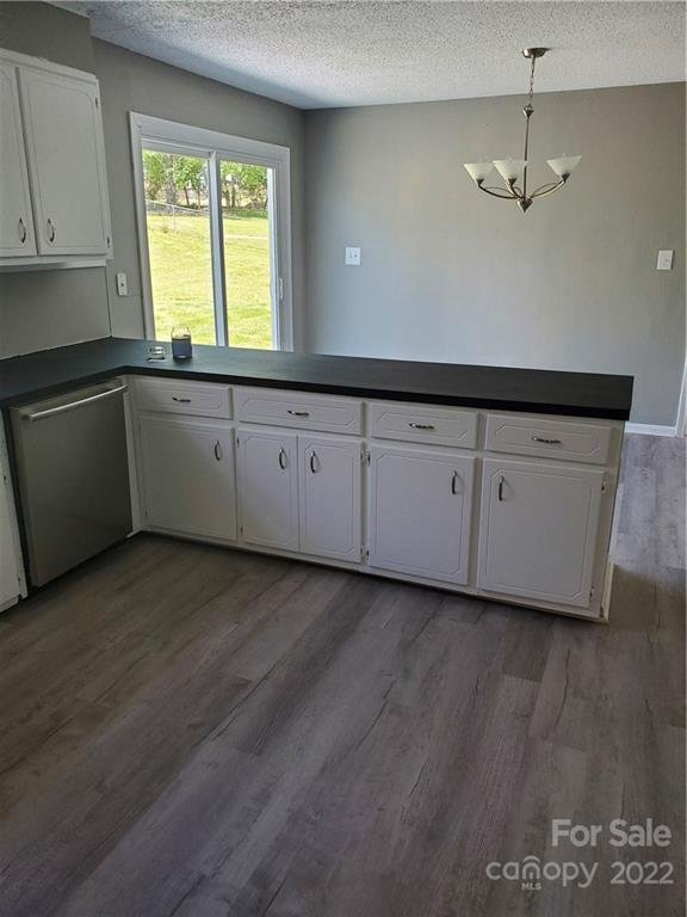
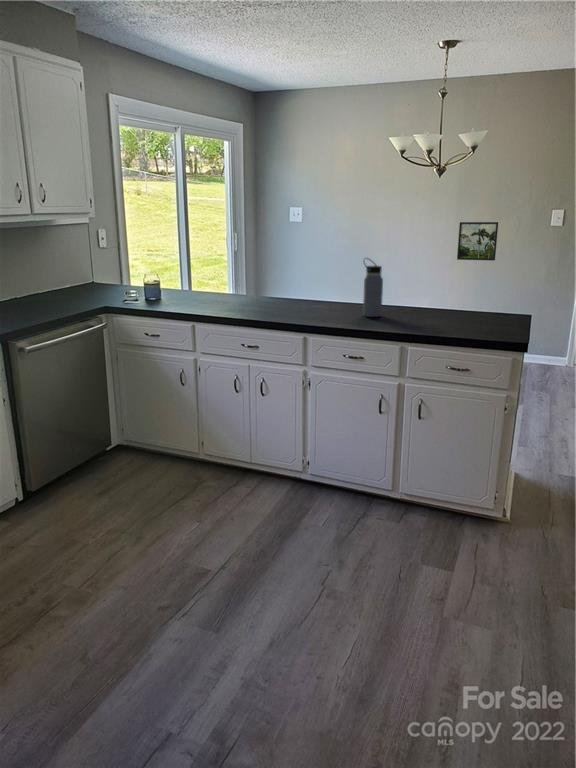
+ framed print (477, 241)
+ water bottle (372, 287)
